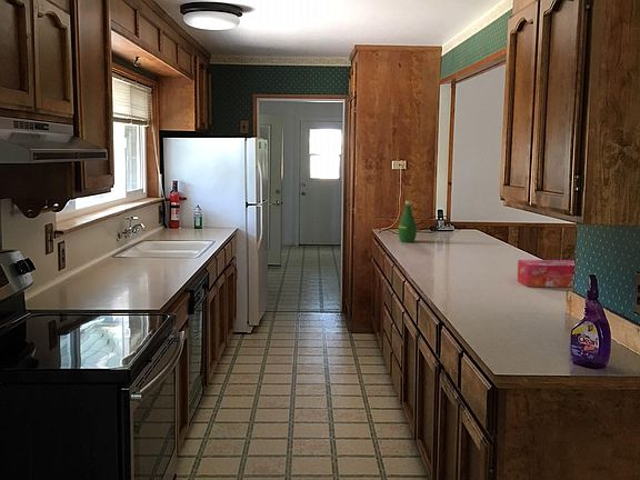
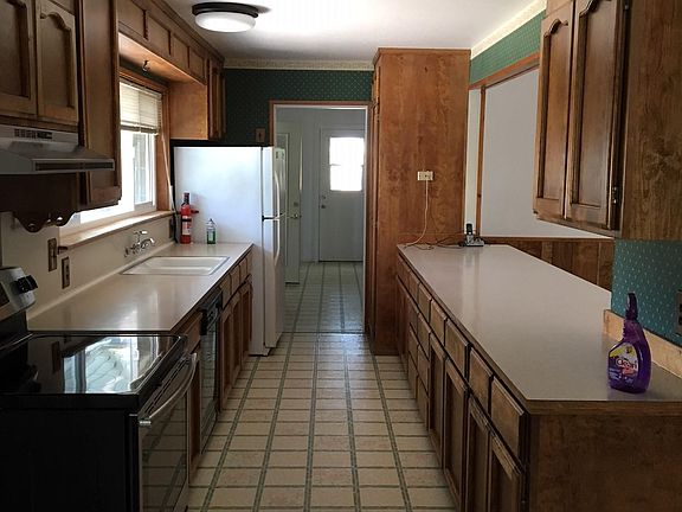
- tissue box (553, 272)
- bottle (407, 221)
